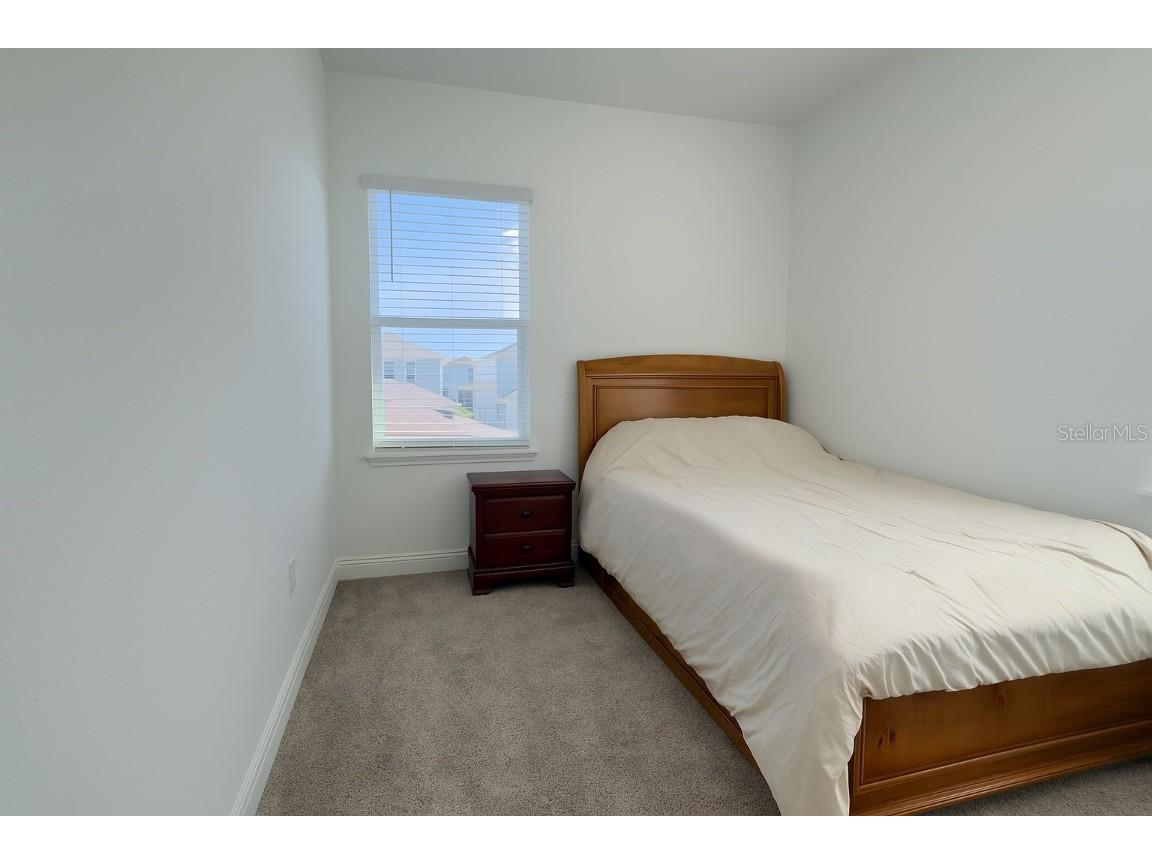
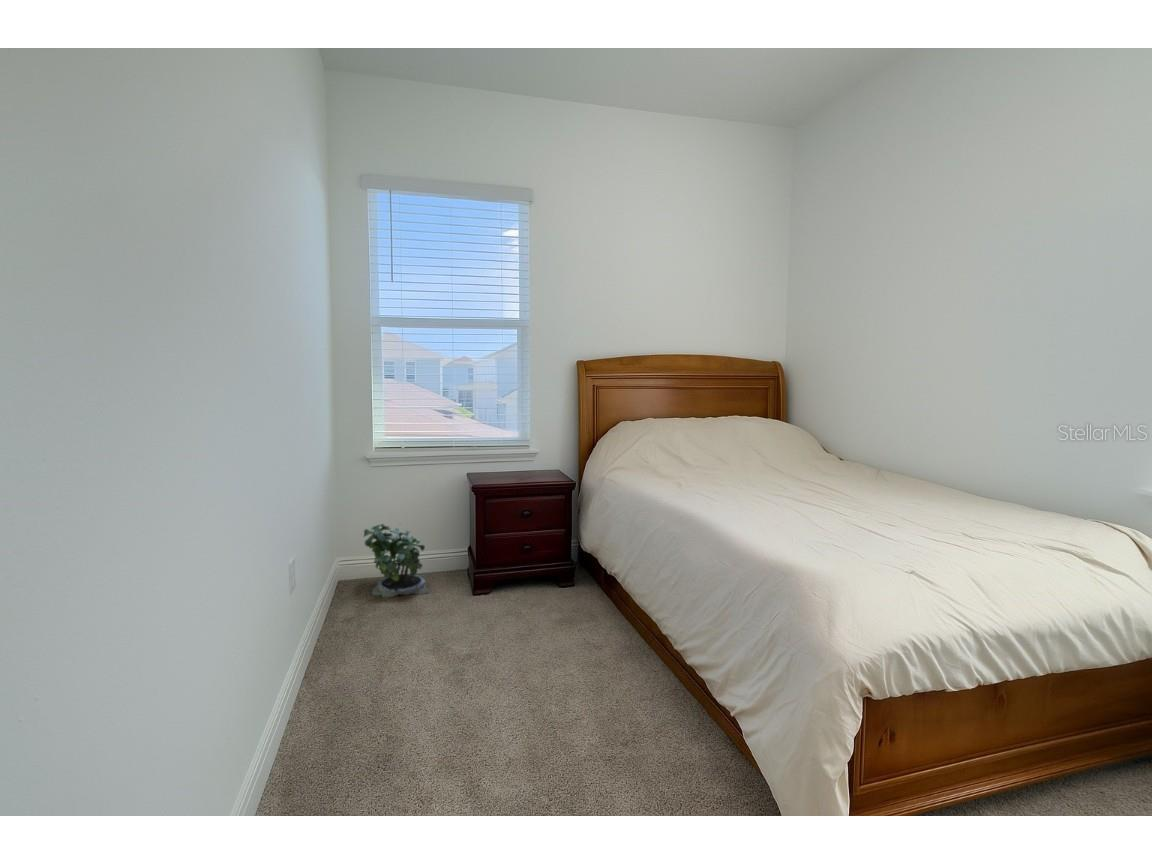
+ potted plant (395, 555)
